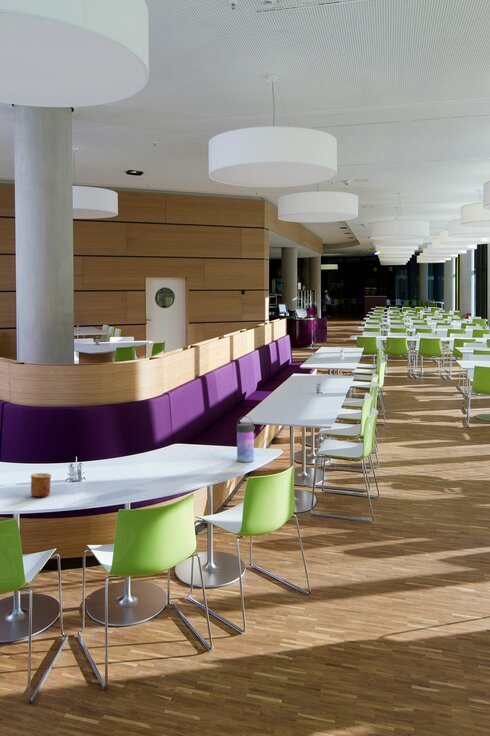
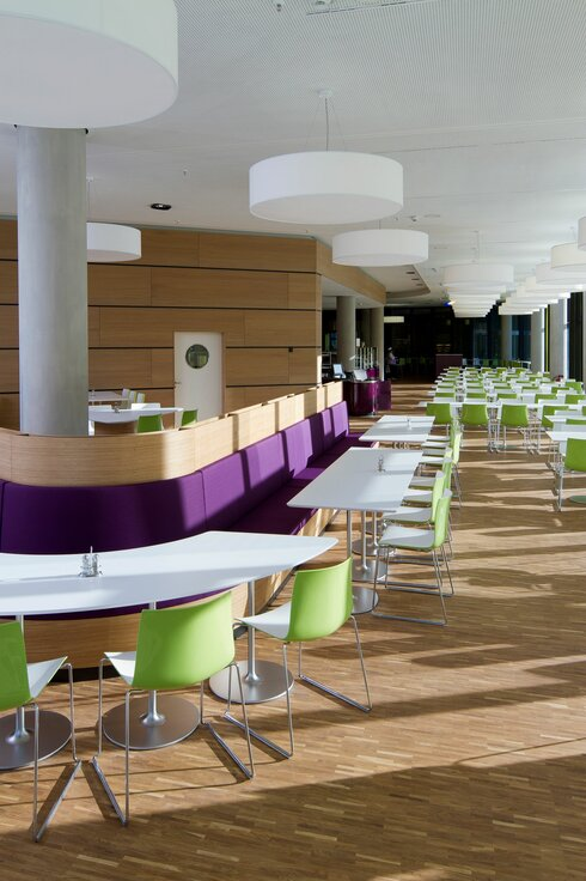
- water bottle (245, 438)
- cup (41, 485)
